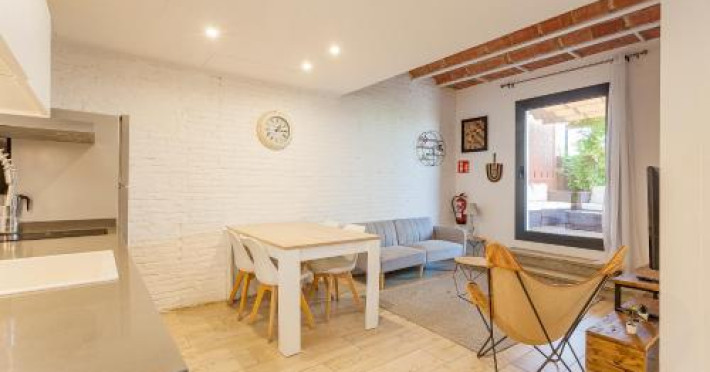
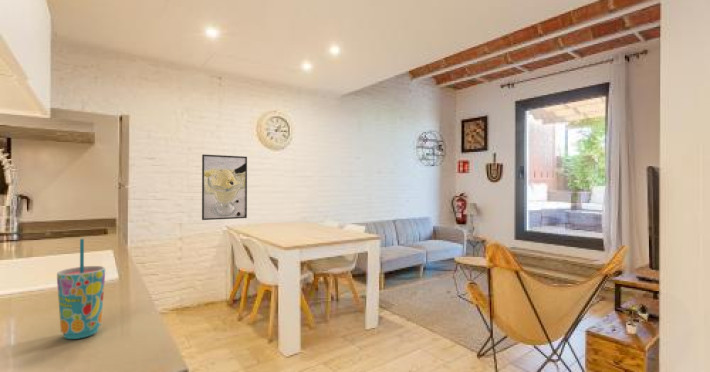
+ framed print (225, 187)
+ cup (81, 286)
